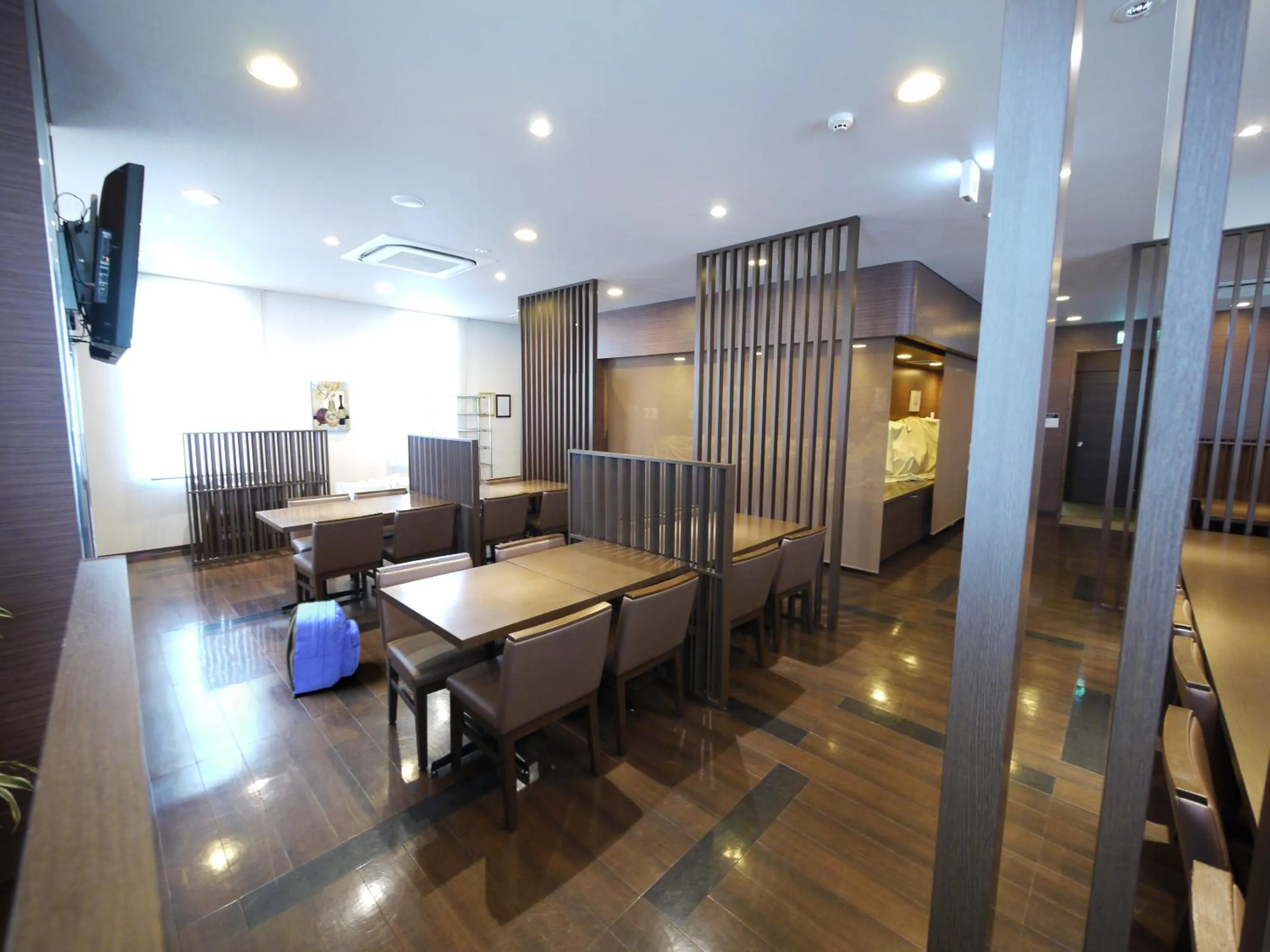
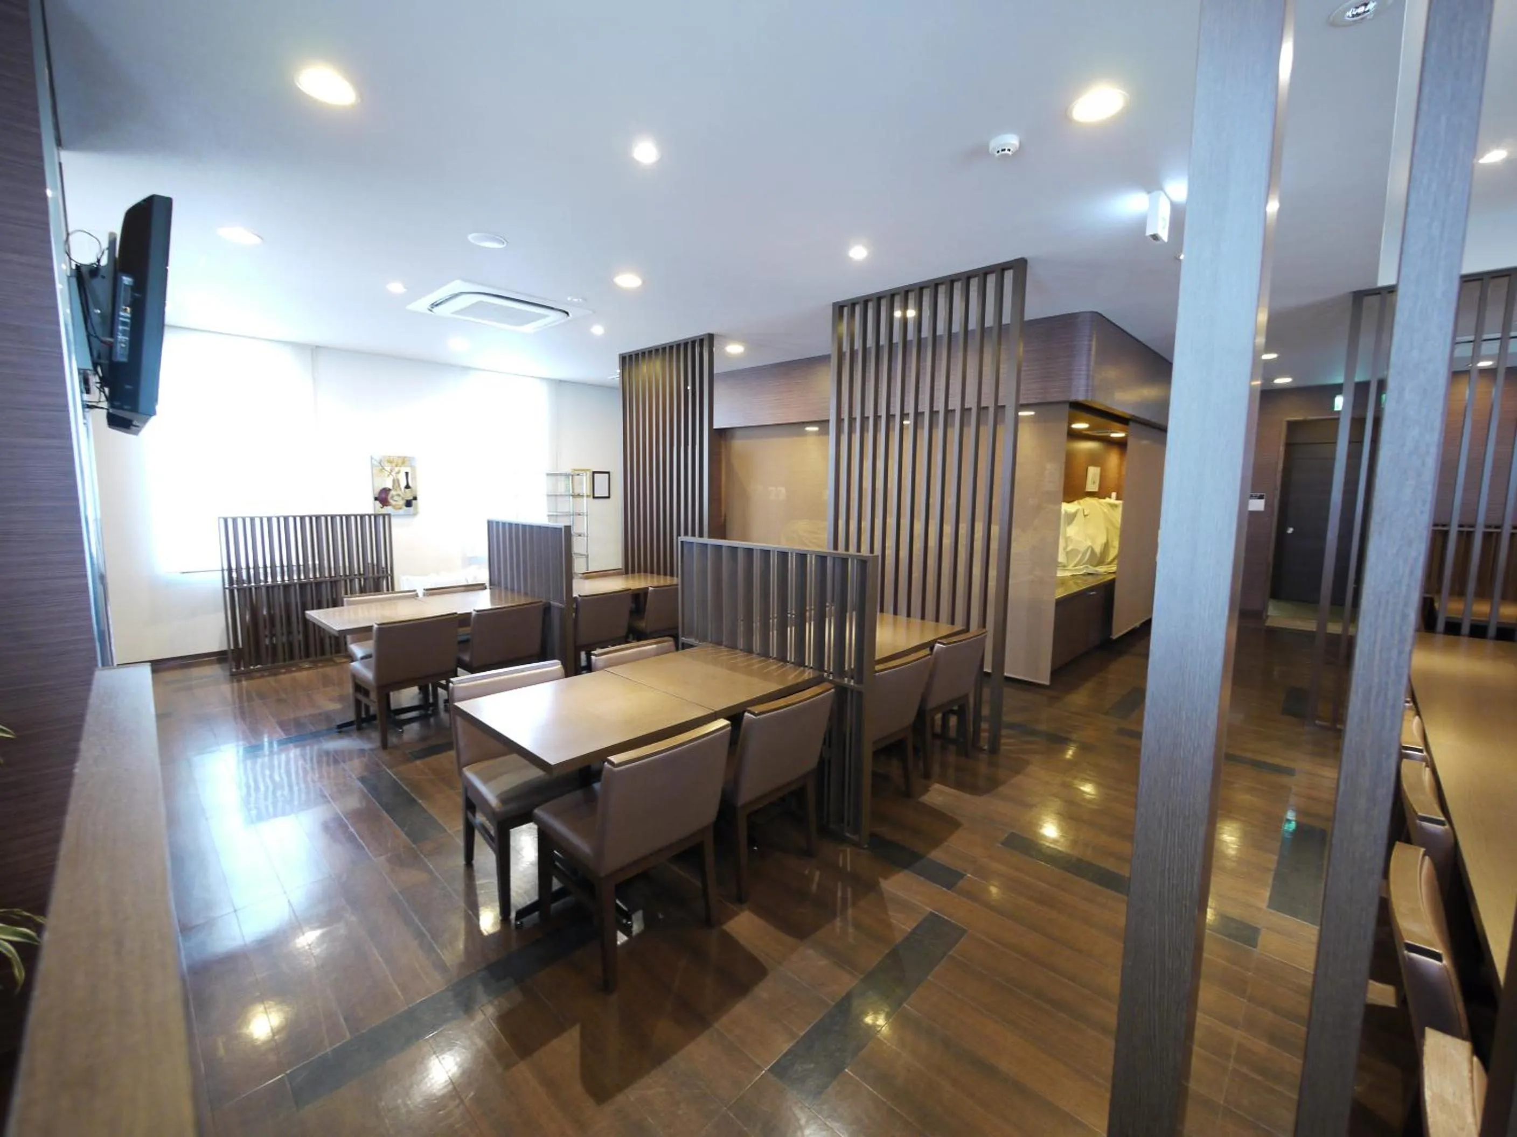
- backpack (323, 639)
